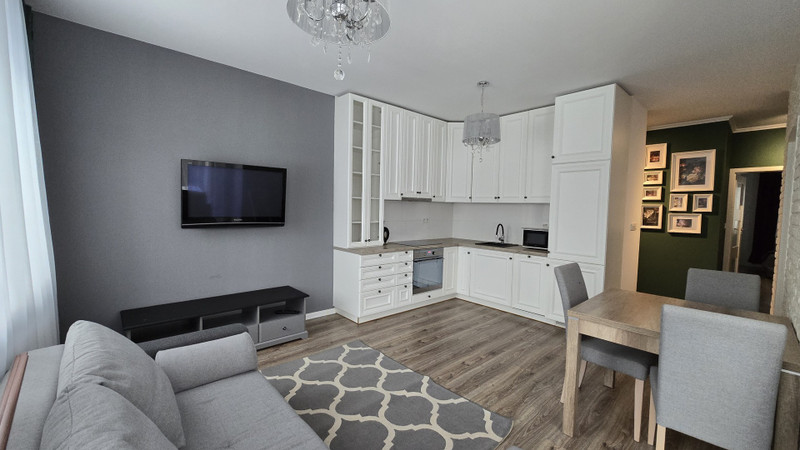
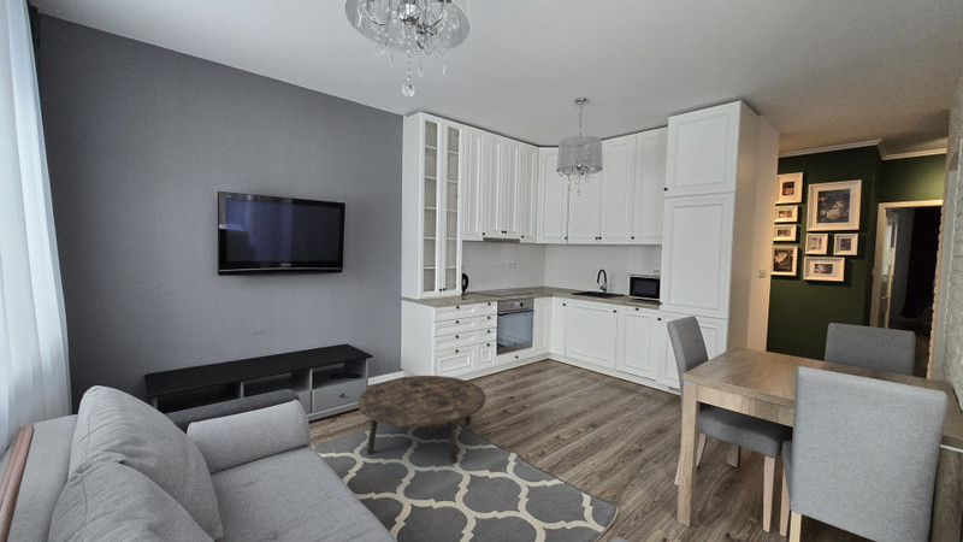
+ coffee table (423, 416)
